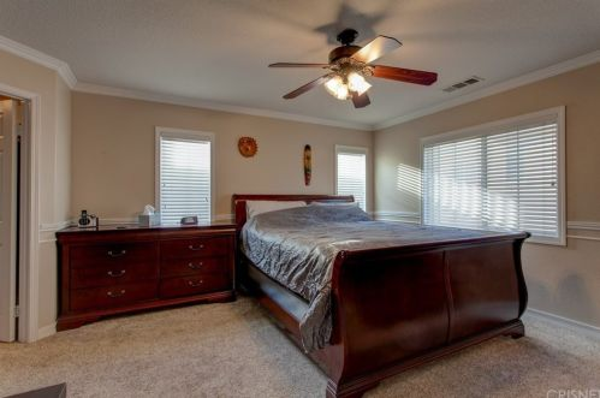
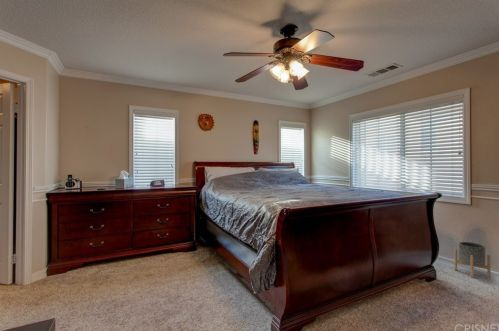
+ planter (471, 259)
